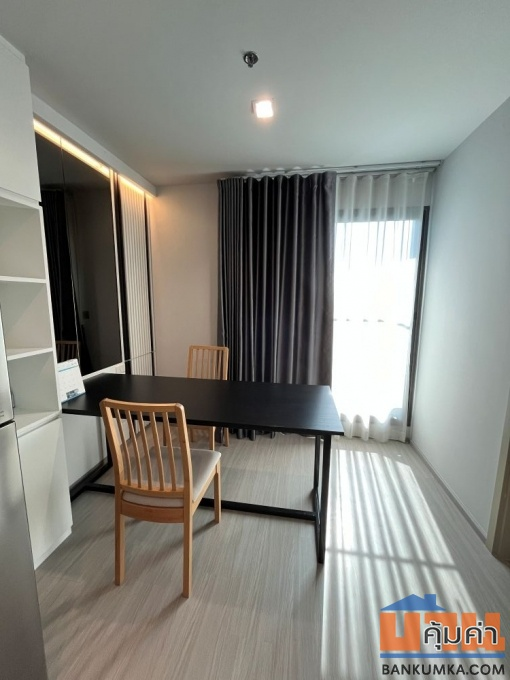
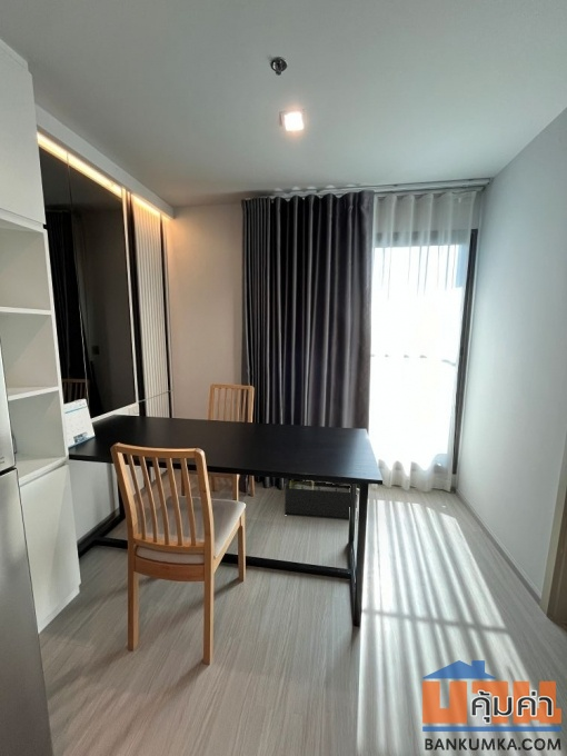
+ storage bin (319, 486)
